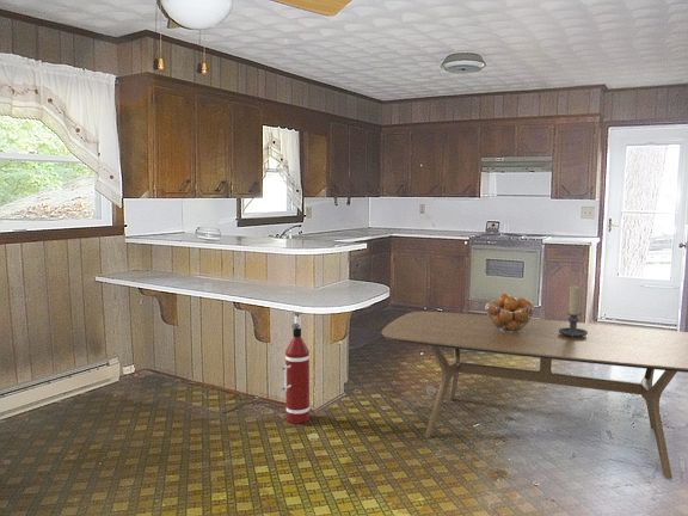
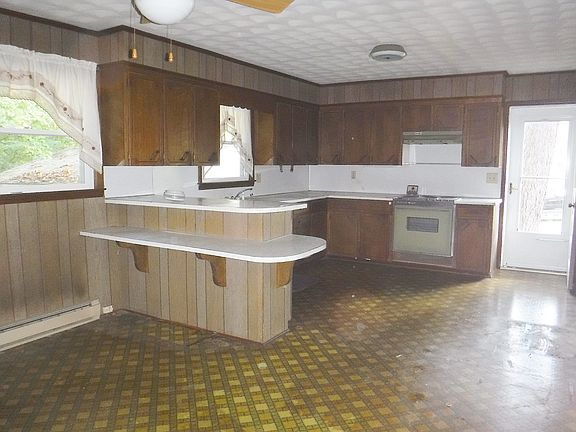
- fire extinguisher (294, 367)
- candle holder (573, 311)
- dining table (545, 382)
- fruit basket (509, 312)
